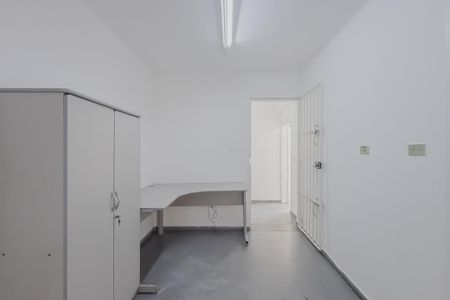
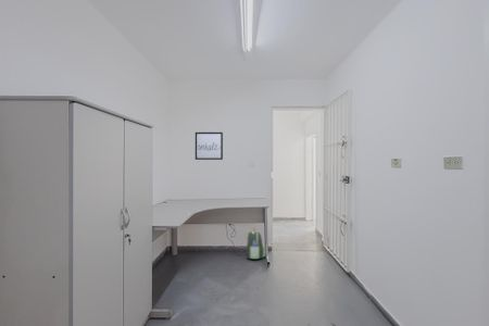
+ backpack (255, 242)
+ wall art (209, 146)
